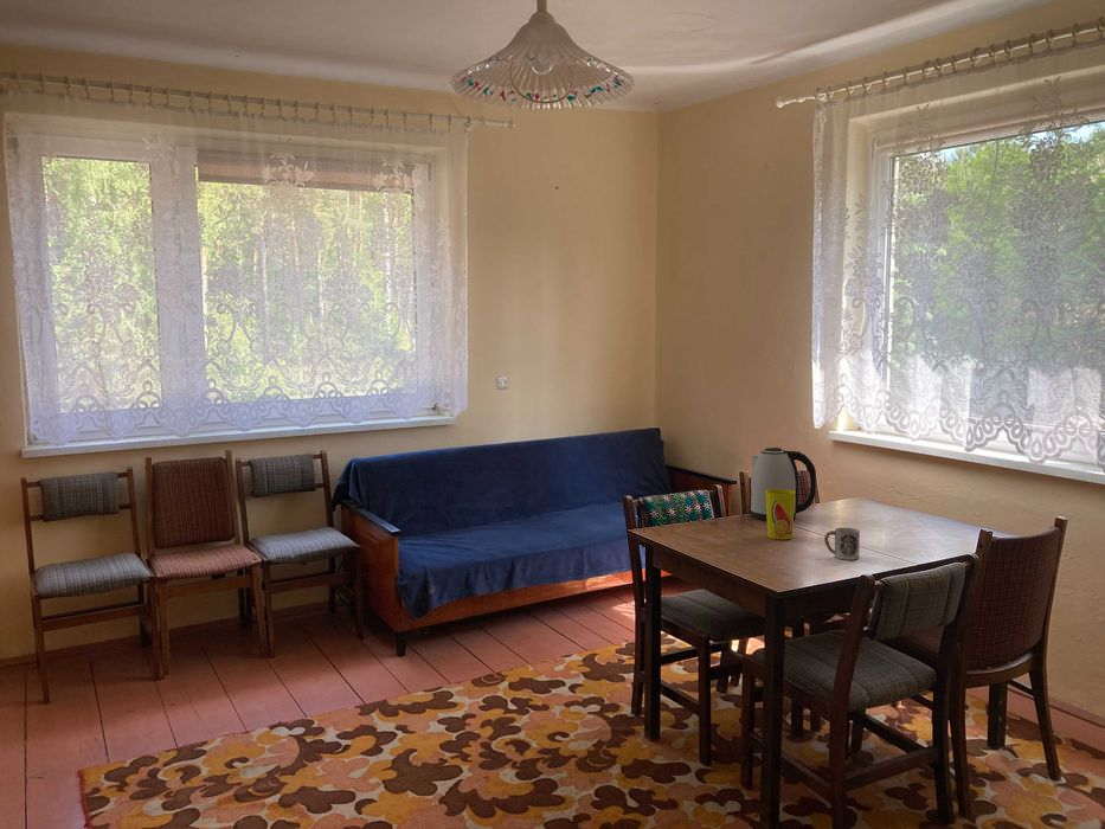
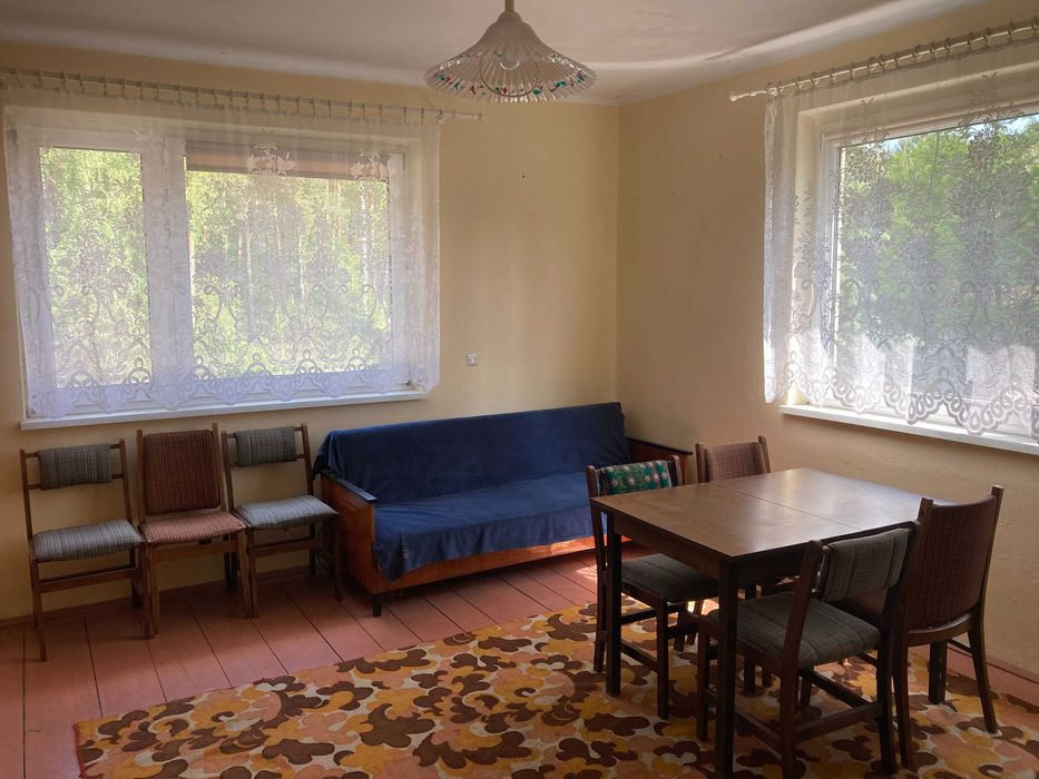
- cup (779, 514)
- cup (841, 542)
- kettle (782, 482)
